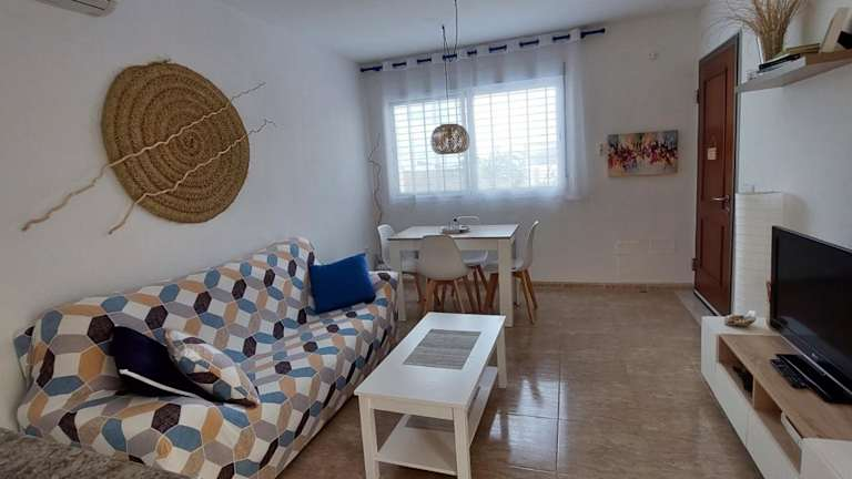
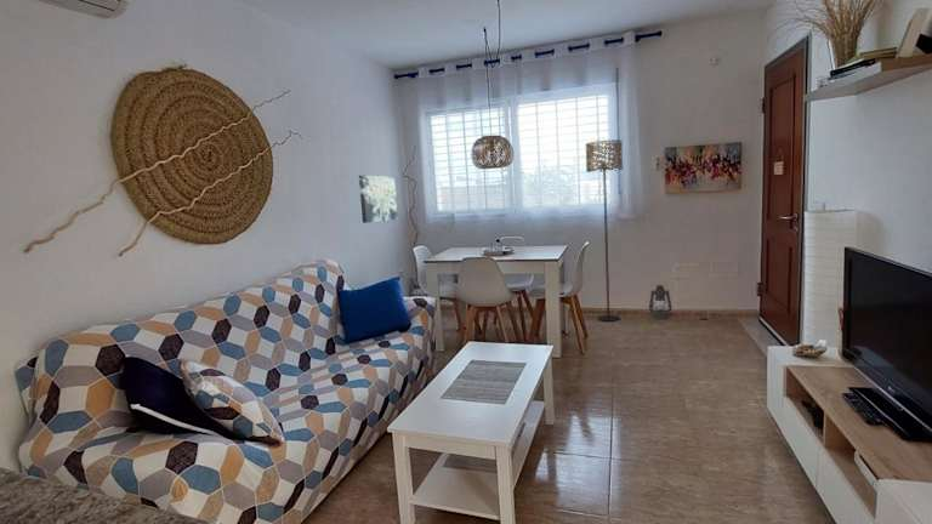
+ lantern (659, 301)
+ wall art (379, 198)
+ floor lamp (606, 232)
